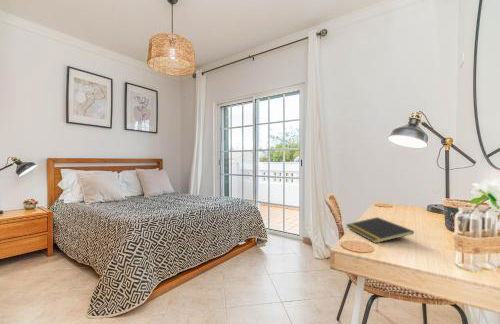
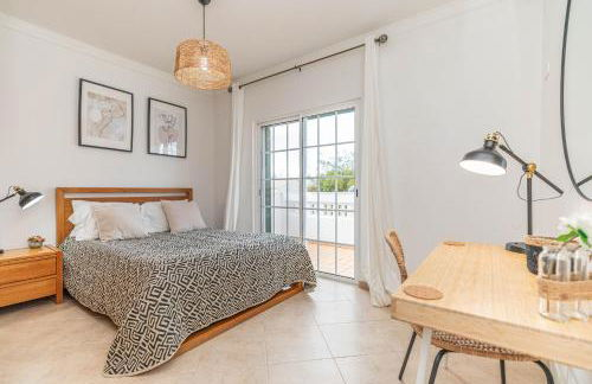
- notepad (376, 228)
